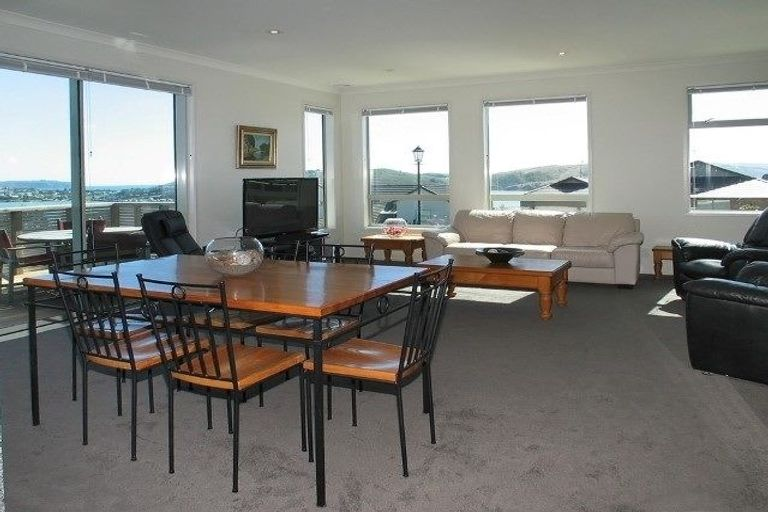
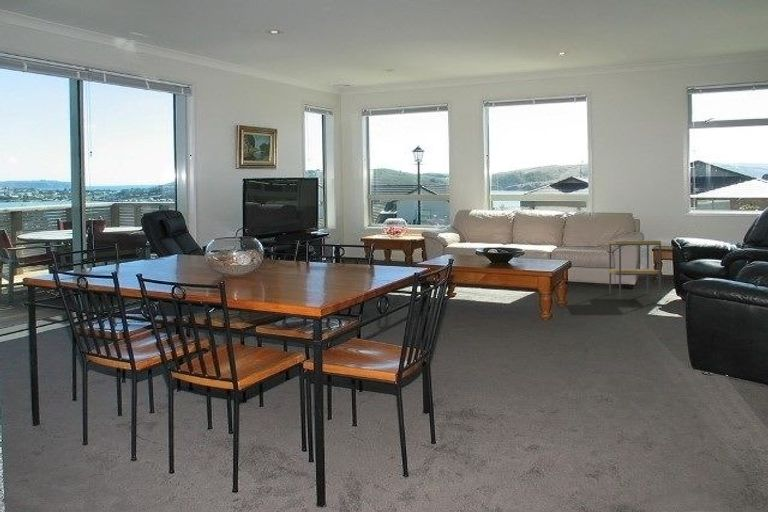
+ side table (632, 269)
